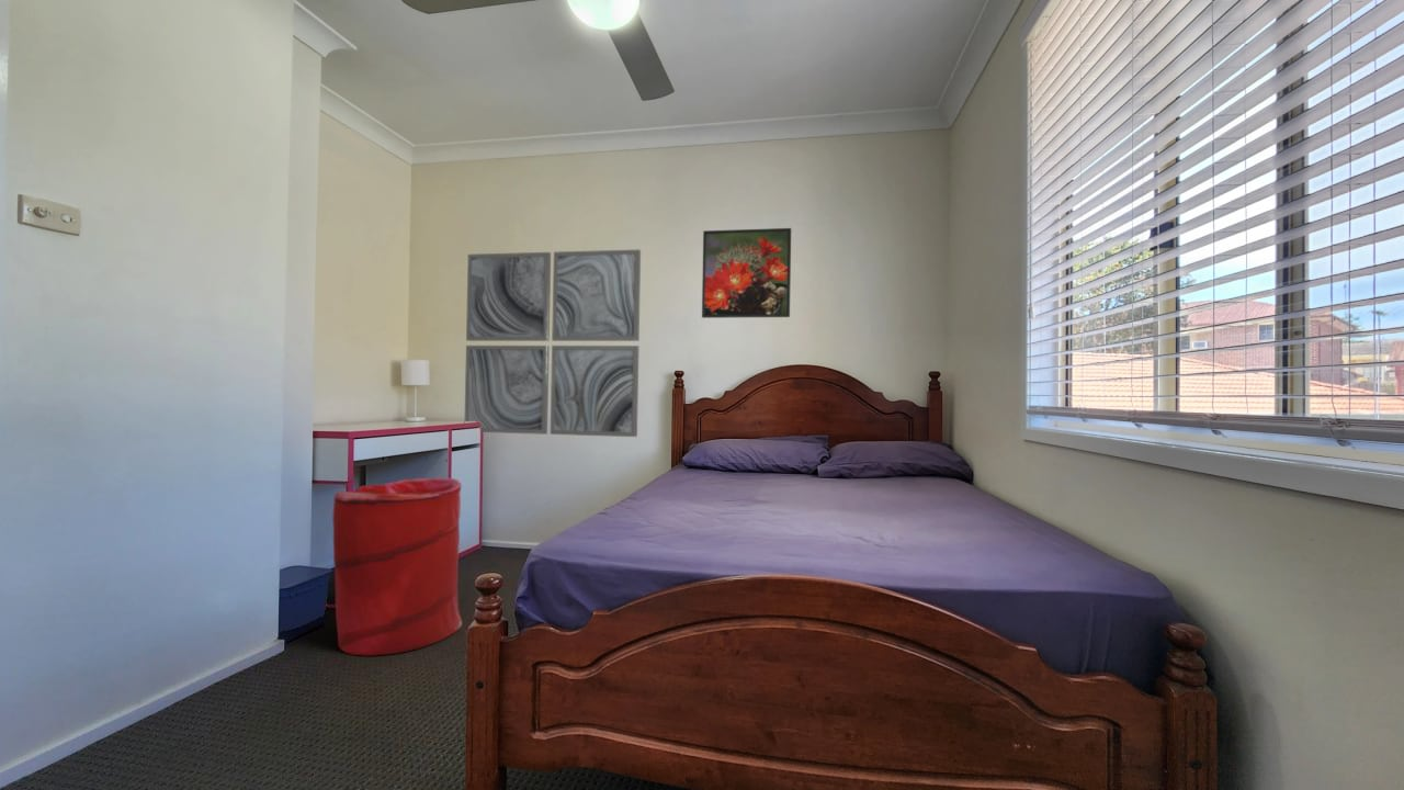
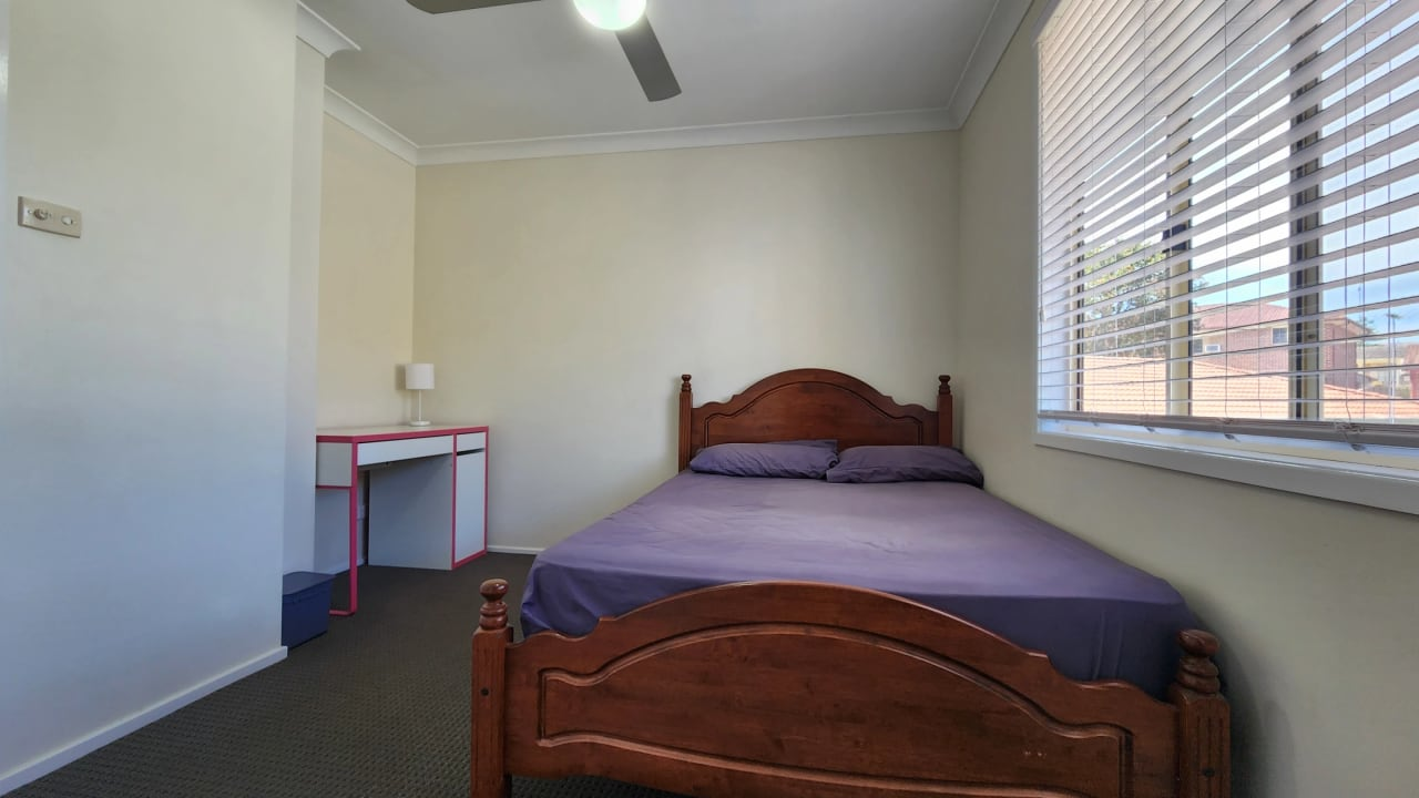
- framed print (746, 273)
- laundry hamper (398, 556)
- wall art (548, 340)
